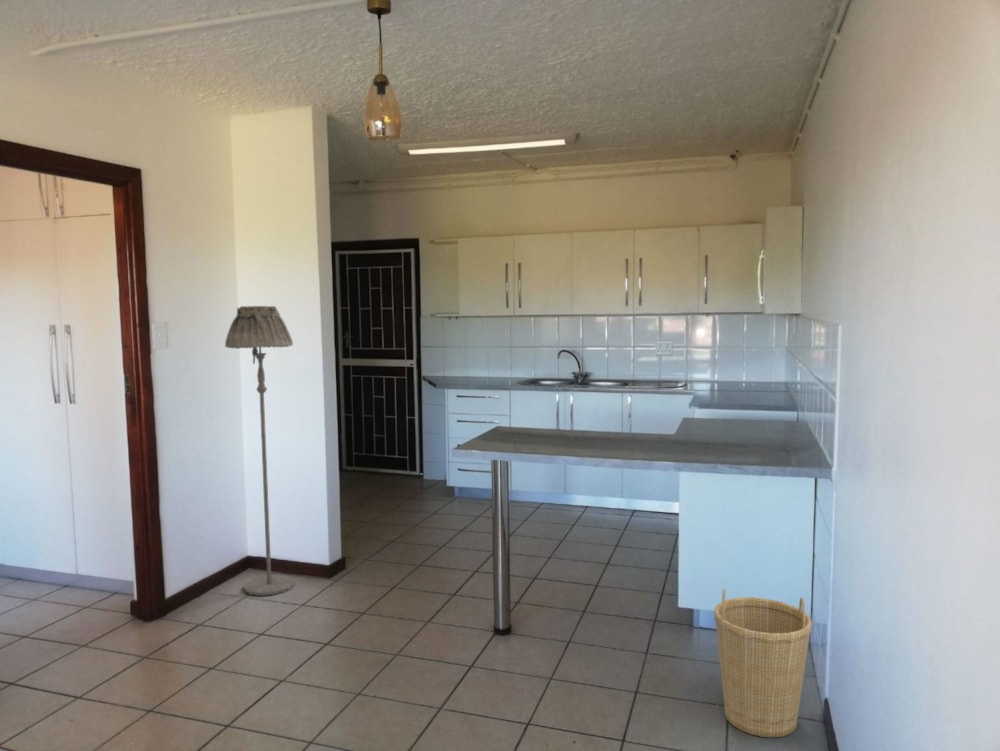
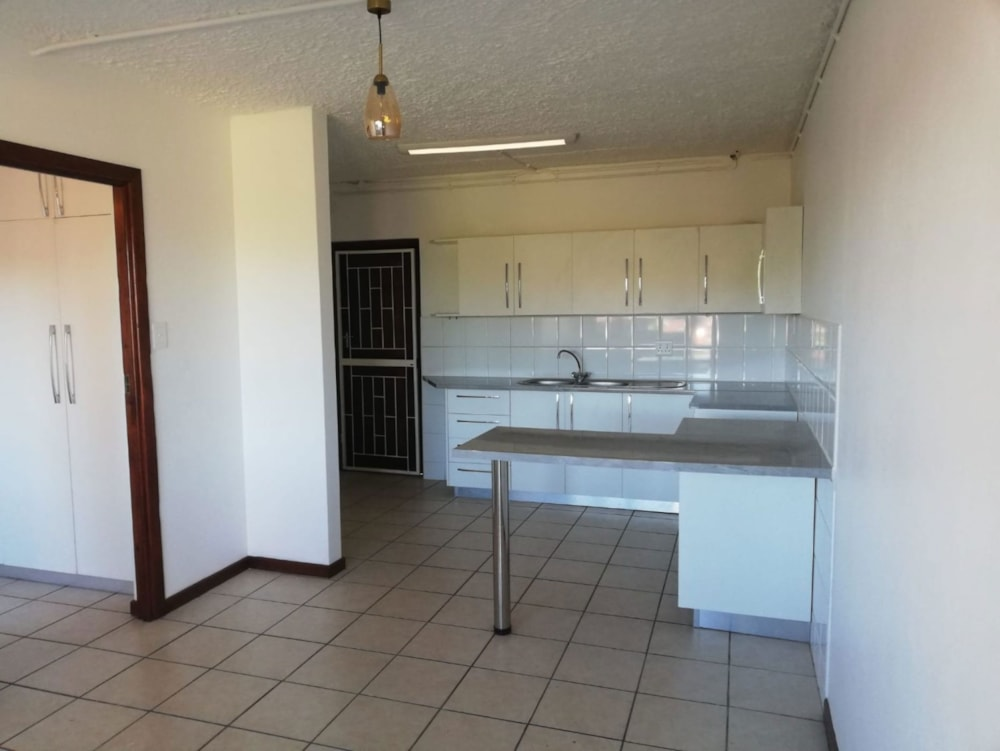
- floor lamp (263, 448)
- basket (761, 656)
